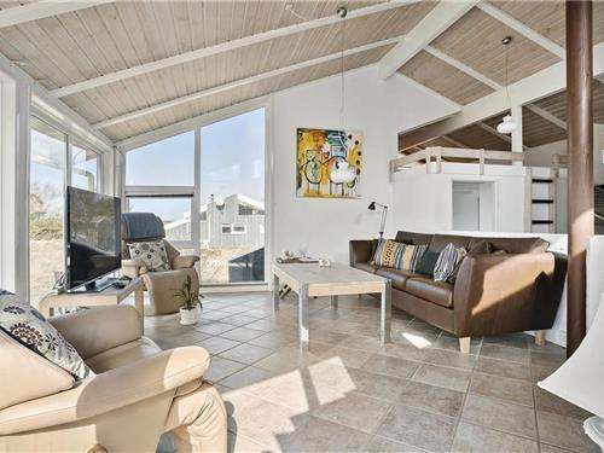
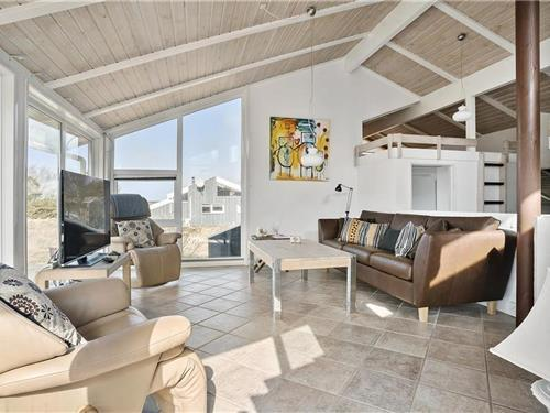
- house plant (187, 300)
